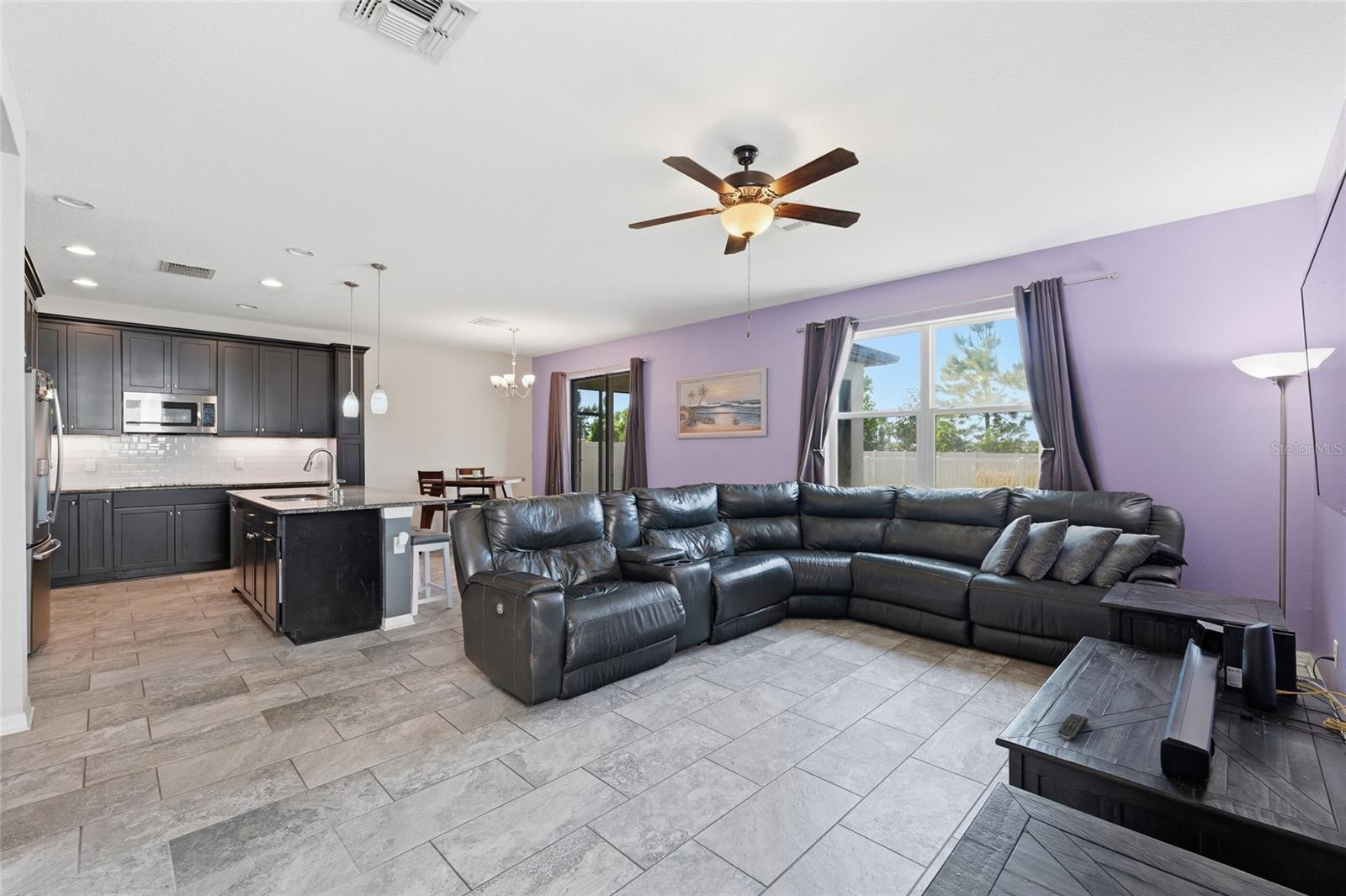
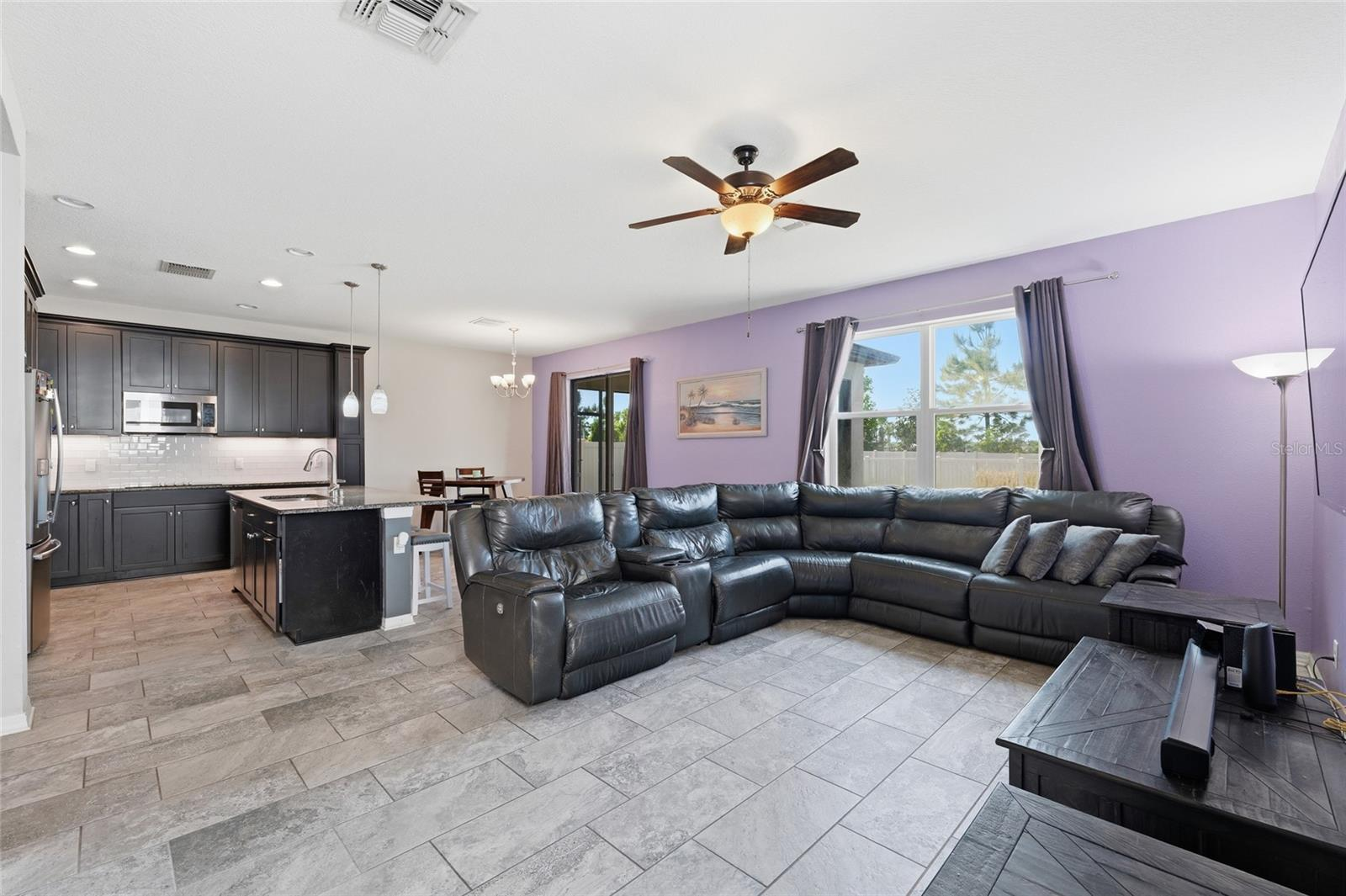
- remote control (1073, 726)
